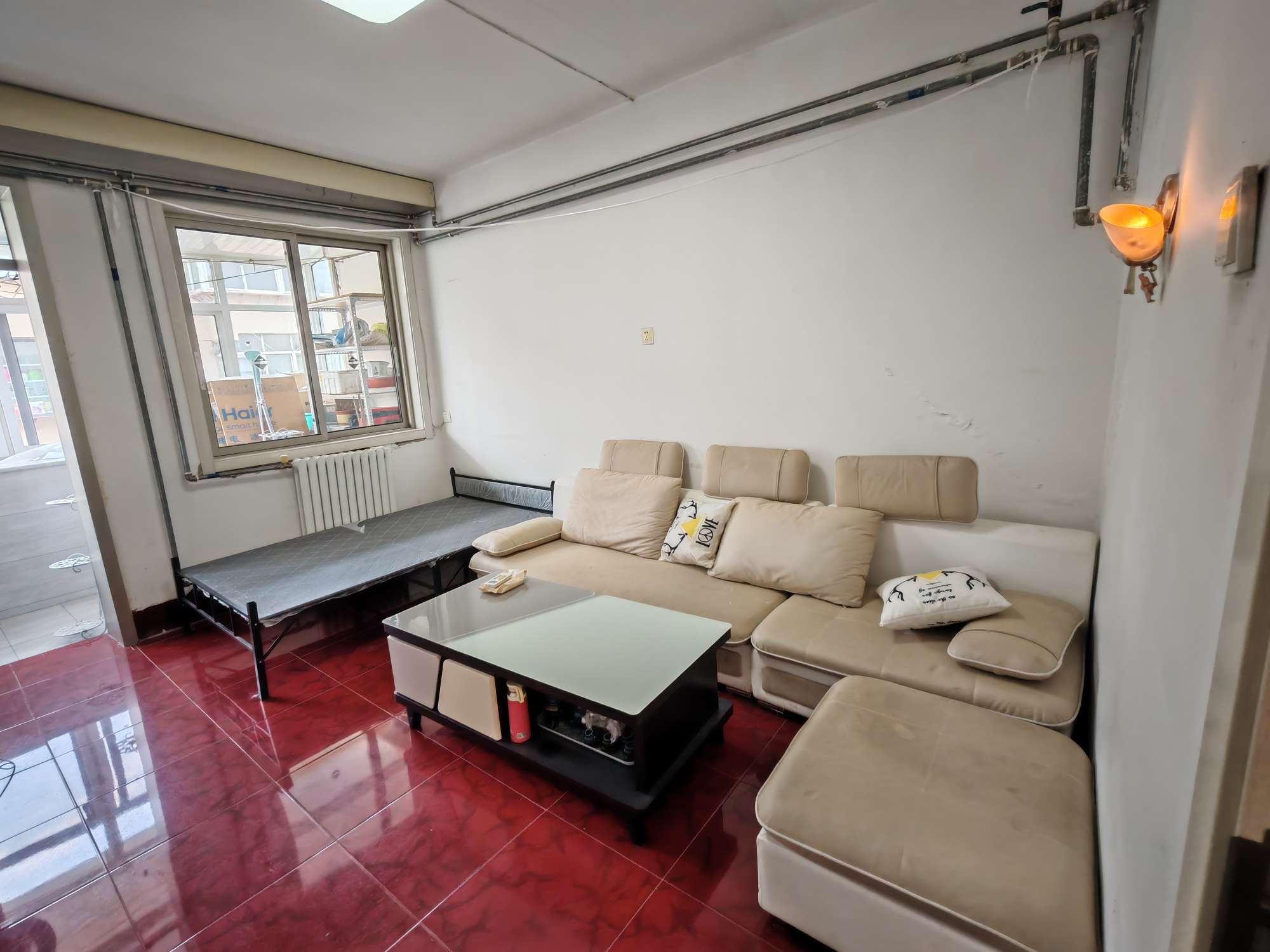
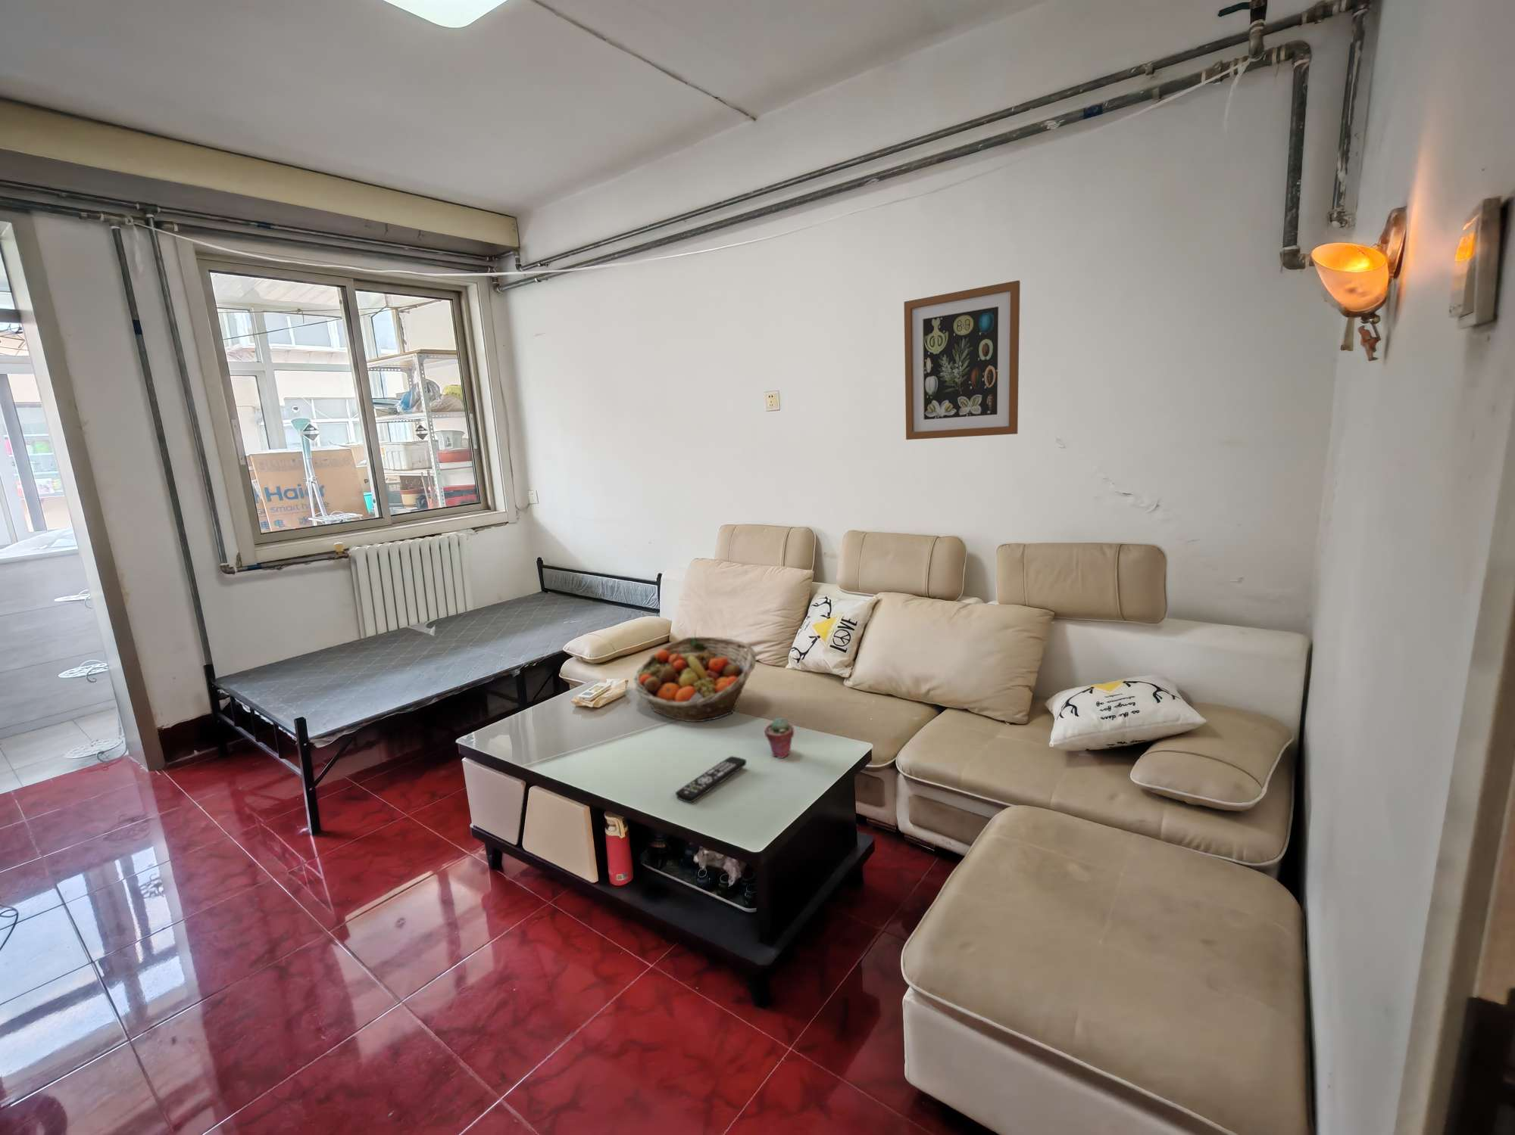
+ potted succulent (779, 736)
+ remote control (712, 777)
+ wall art (959, 366)
+ fruit basket (695, 677)
